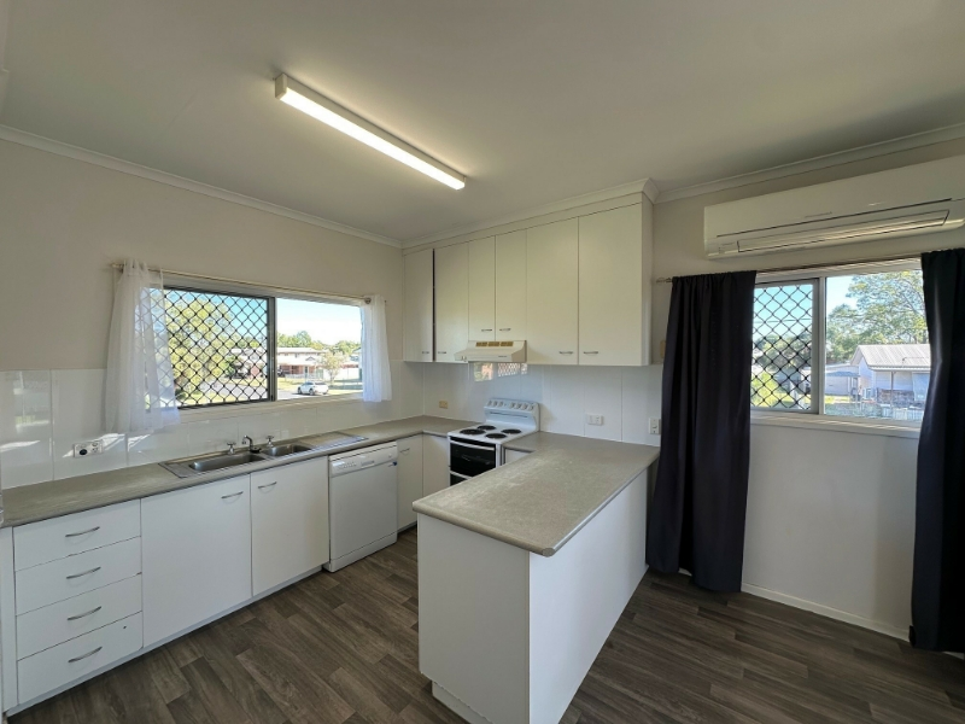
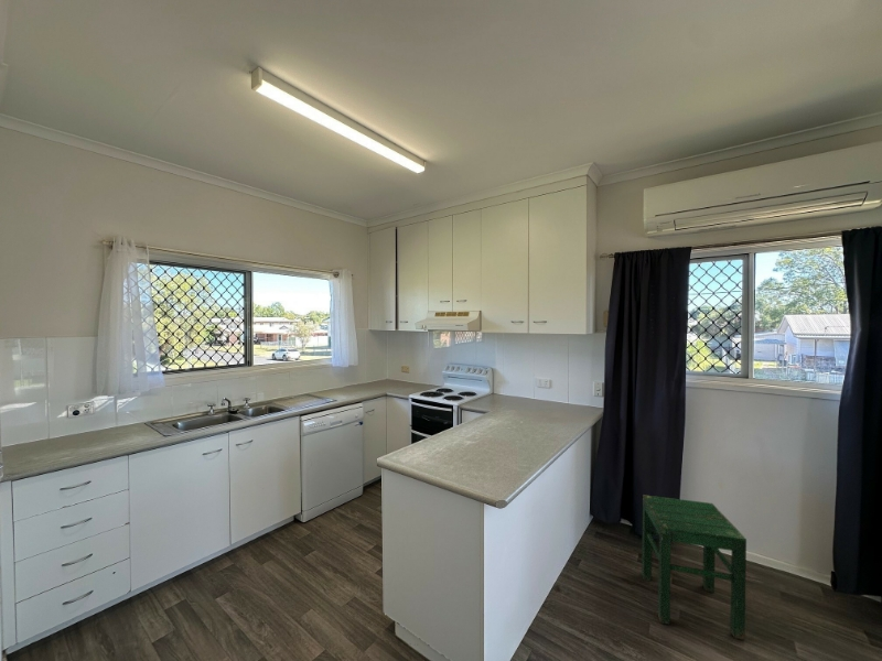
+ stool (685, 566)
